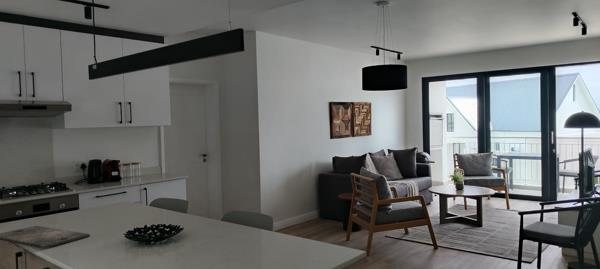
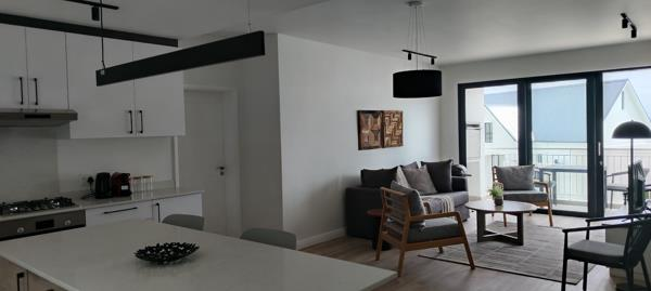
- cutting board (39, 235)
